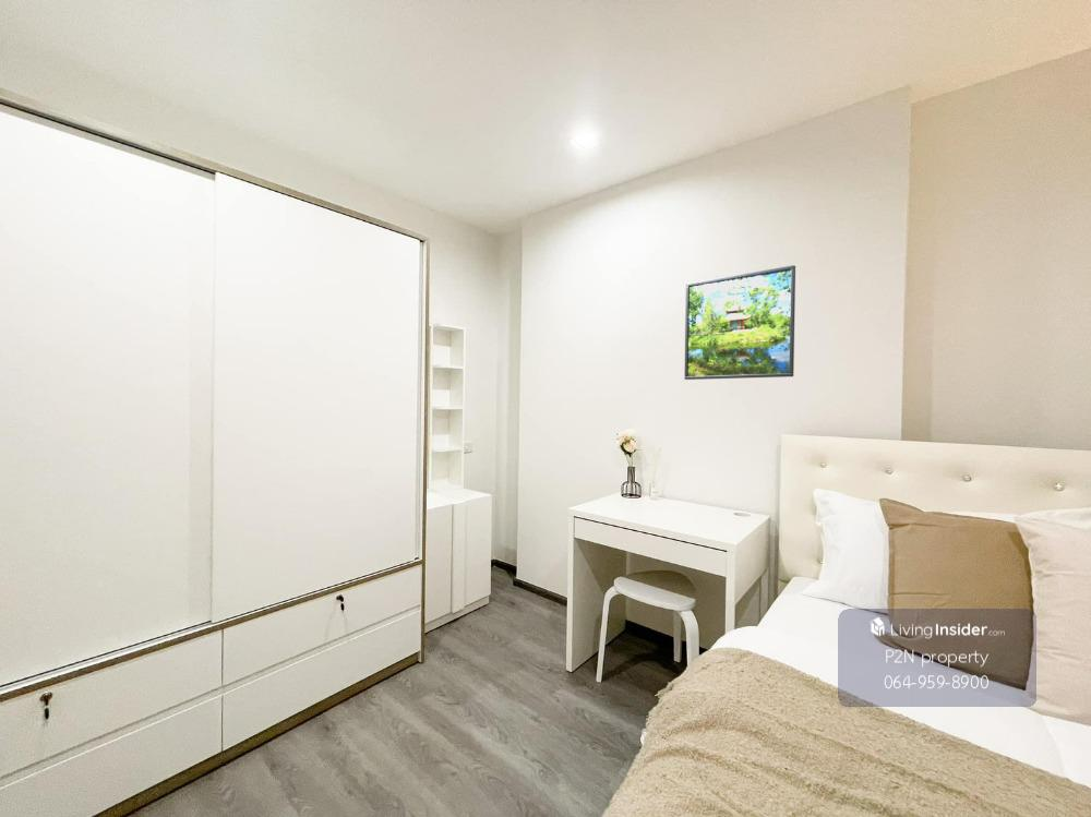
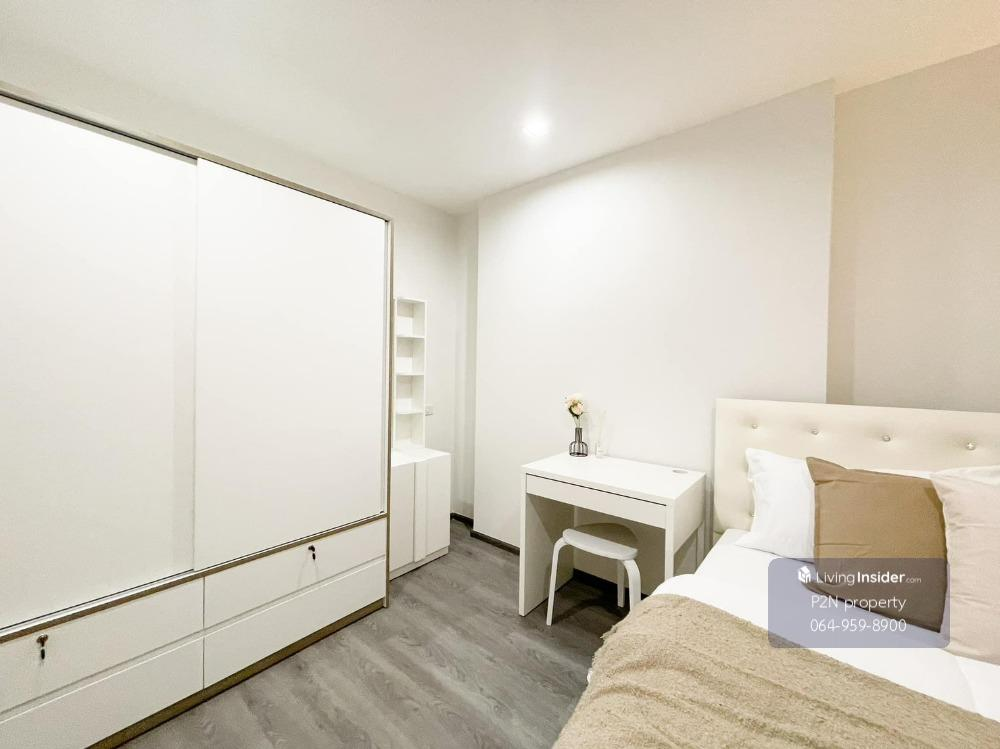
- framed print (735, 326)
